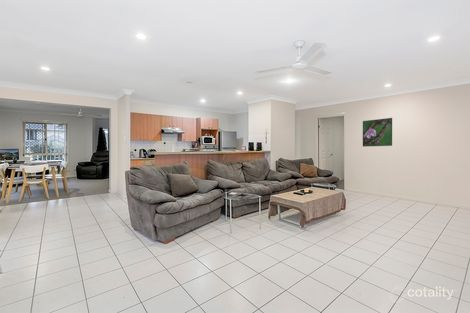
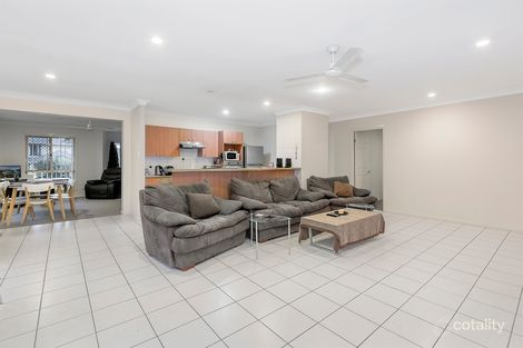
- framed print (376, 132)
